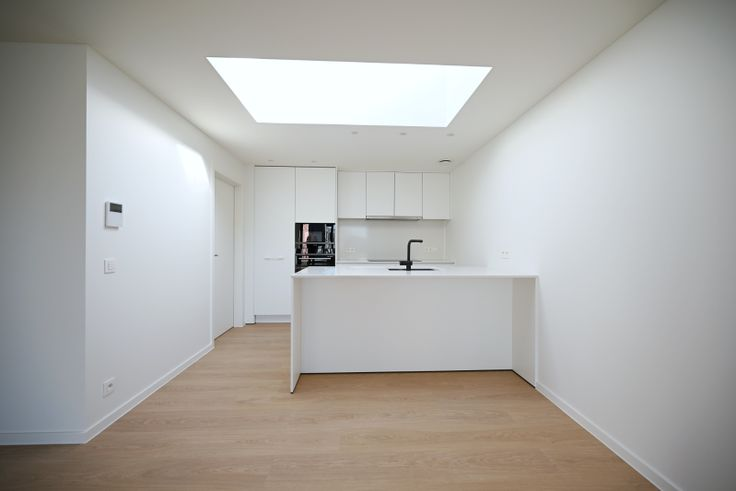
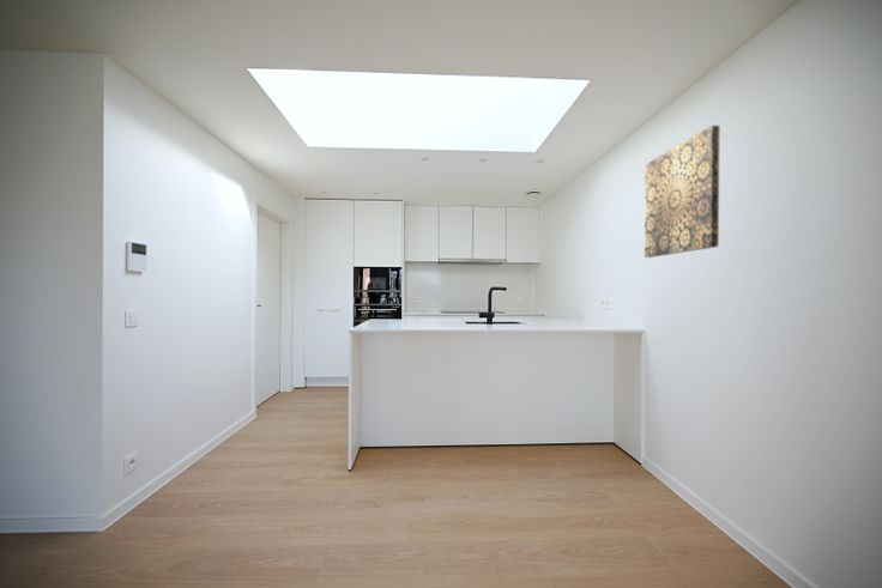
+ wall art (676, 200)
